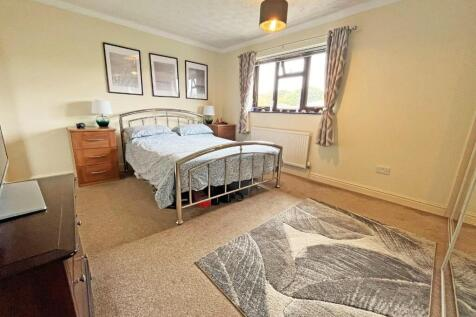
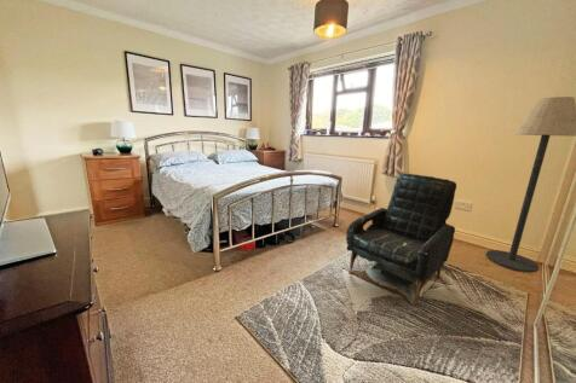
+ armchair (402, 228)
+ floor lamp (531, 186)
